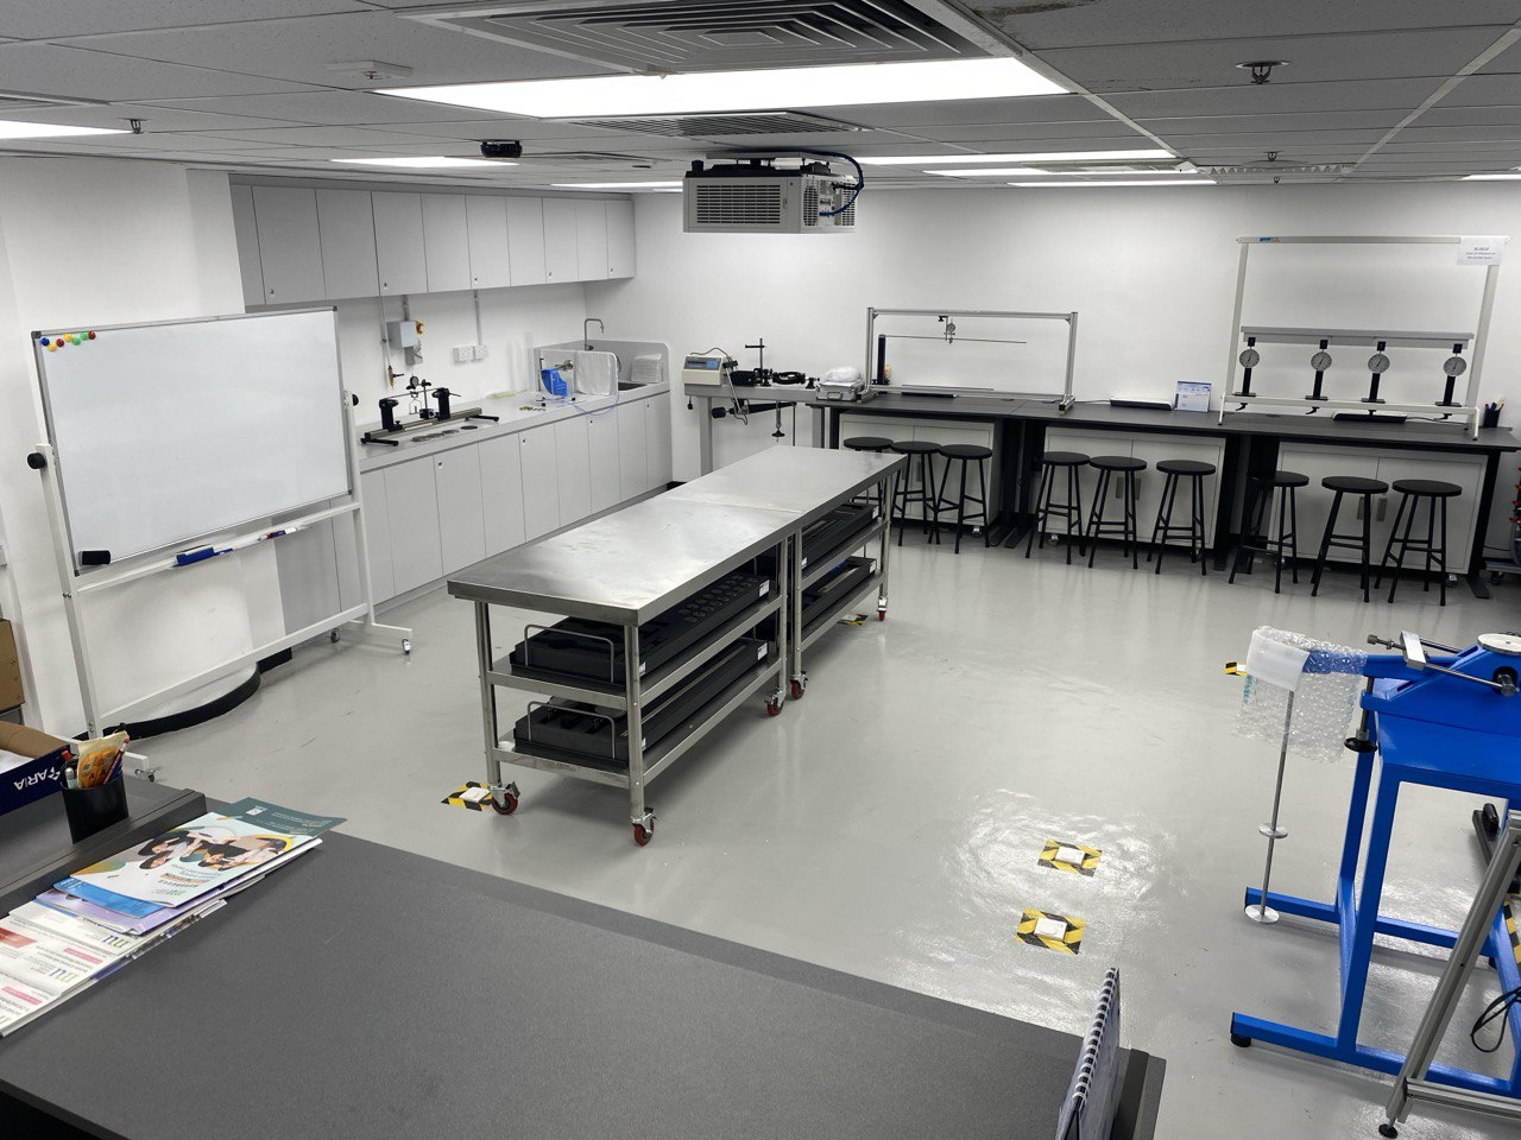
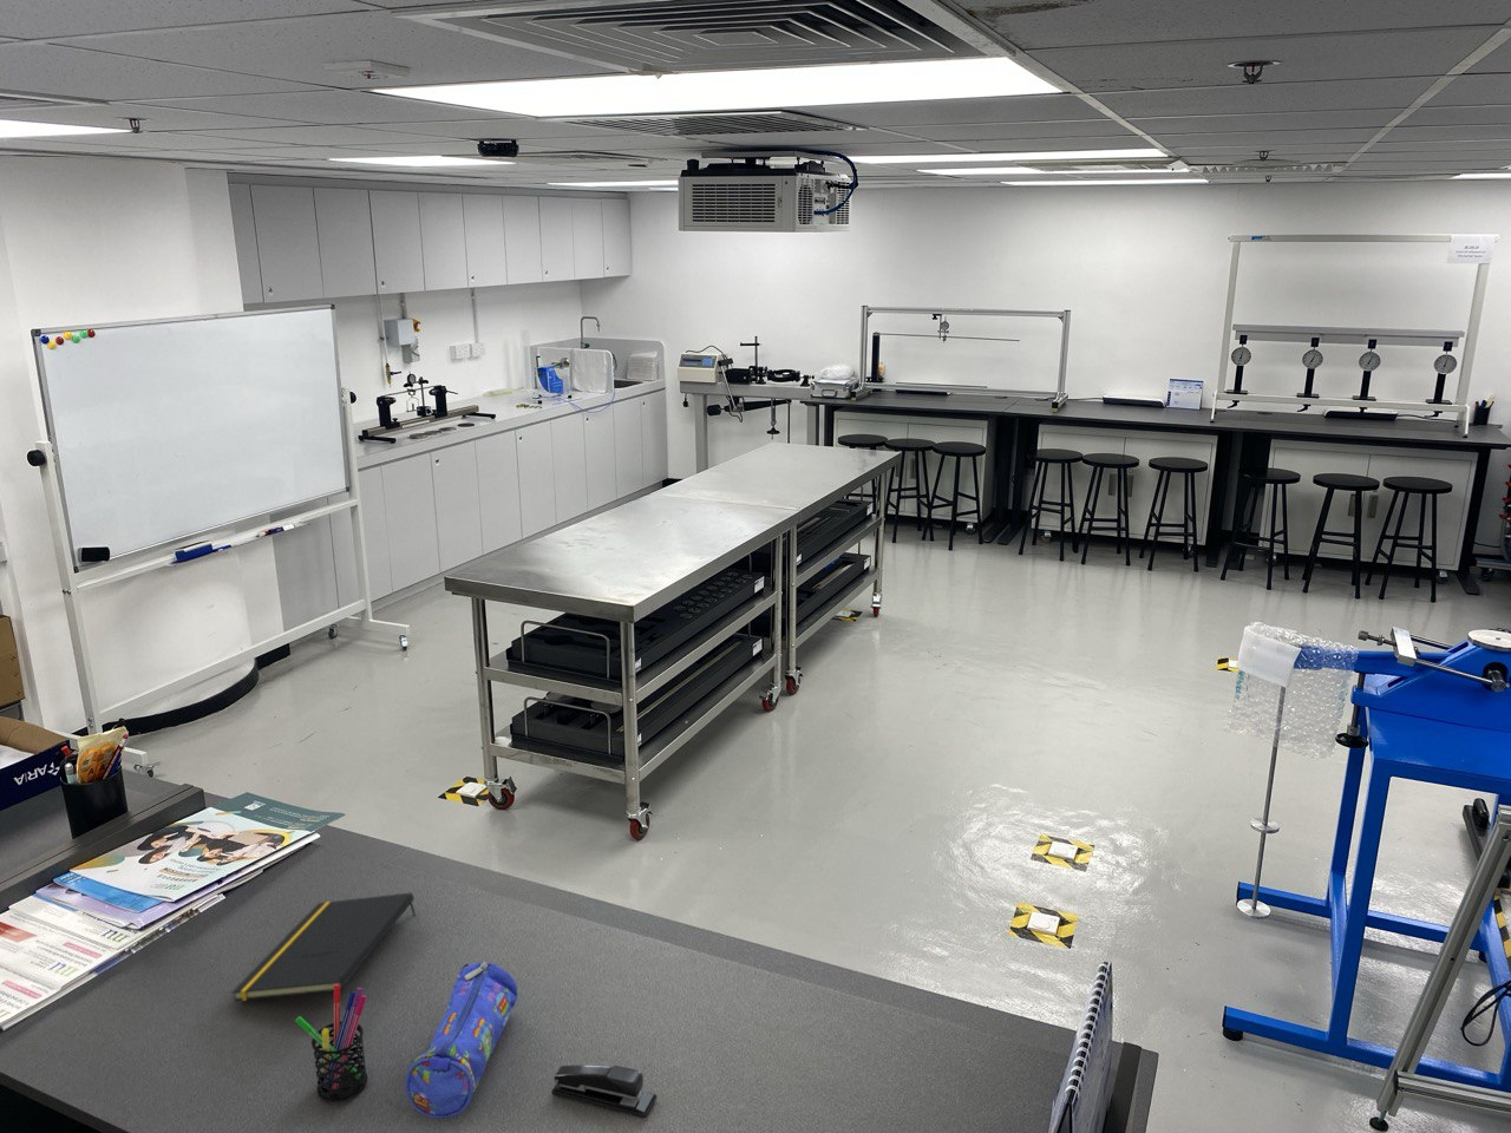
+ pen holder (332, 1041)
+ pencil case (465, 1031)
+ stapler (602, 1082)
+ notepad (328, 943)
